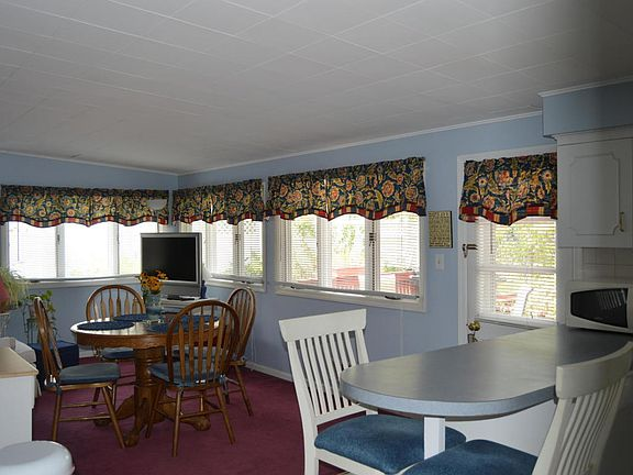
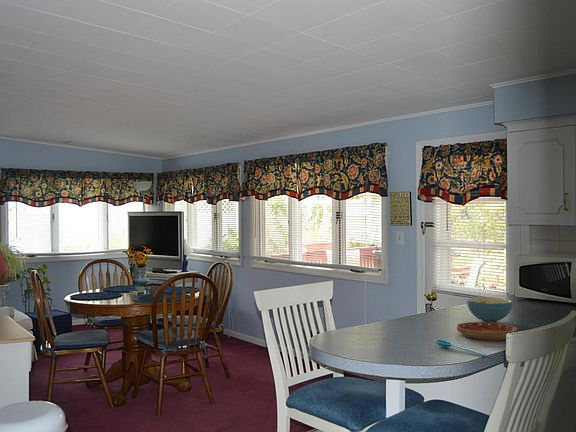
+ saucer (486, 331)
+ cereal bowl (489, 311)
+ spoon (459, 347)
